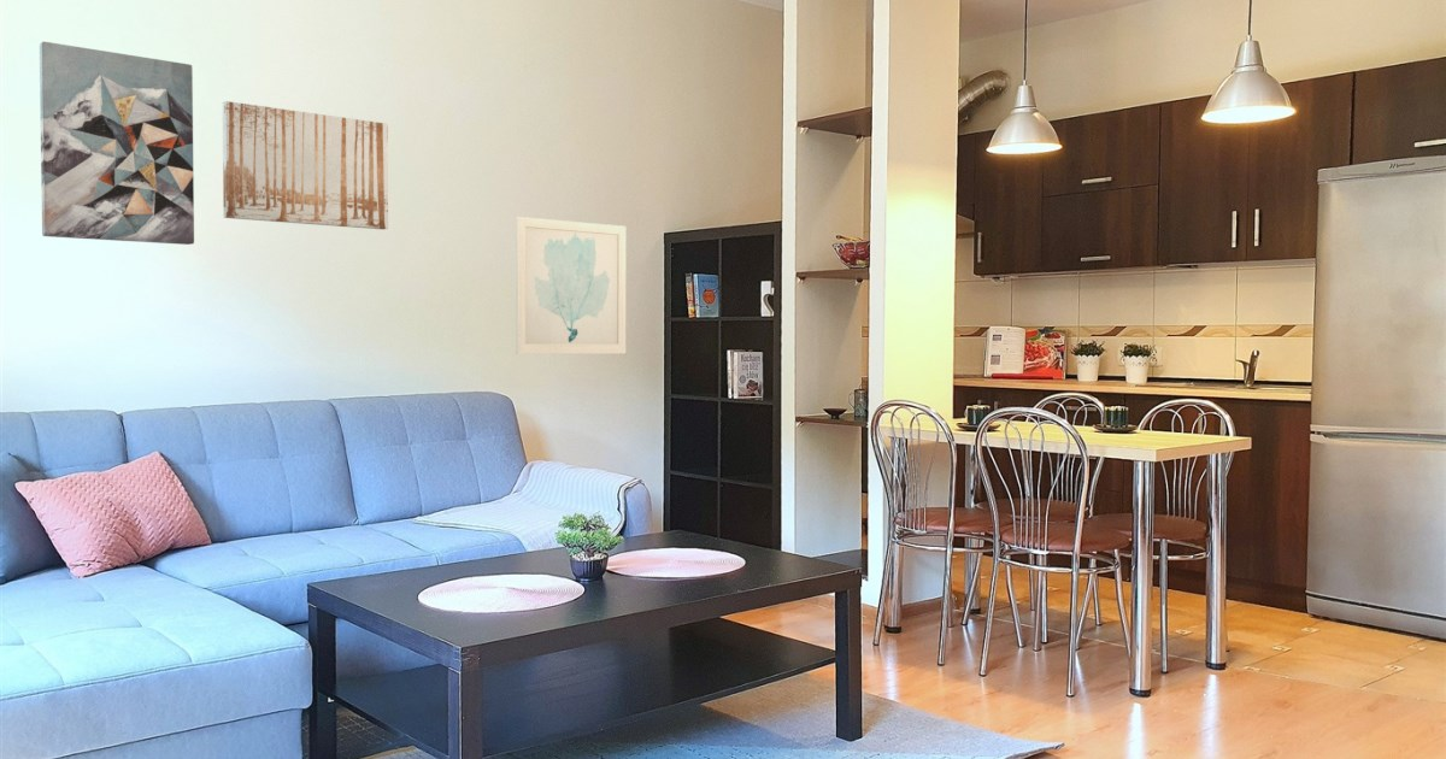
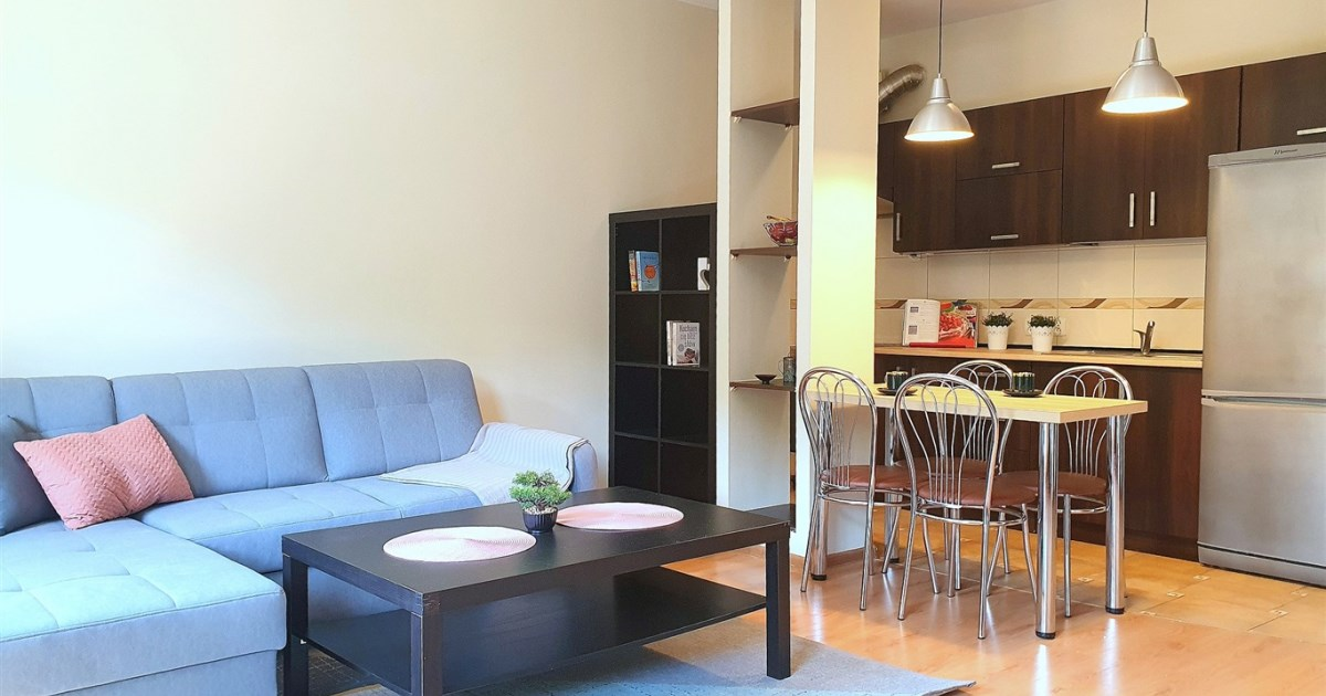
- wall art (119, 147)
- wall art (572, 287)
- wall art (308, 169)
